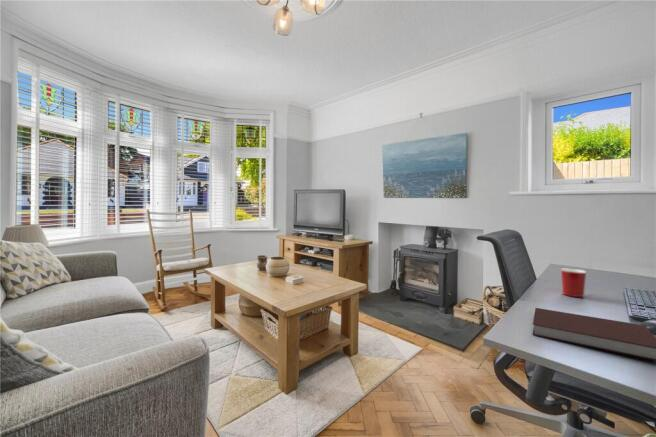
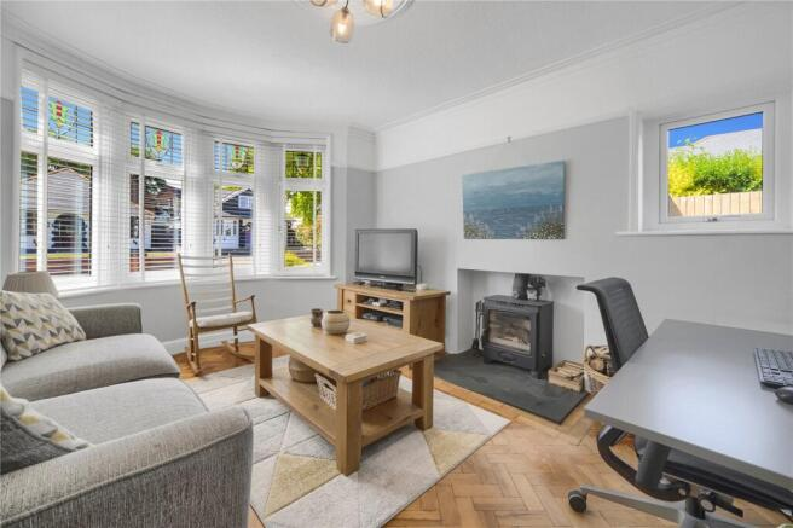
- mug (572, 281)
- notebook (588, 330)
